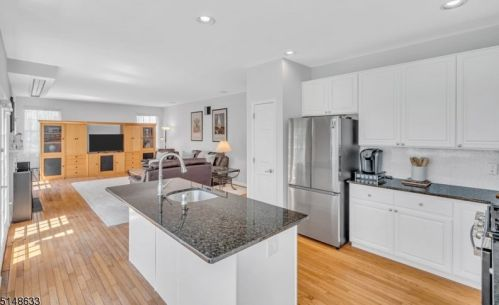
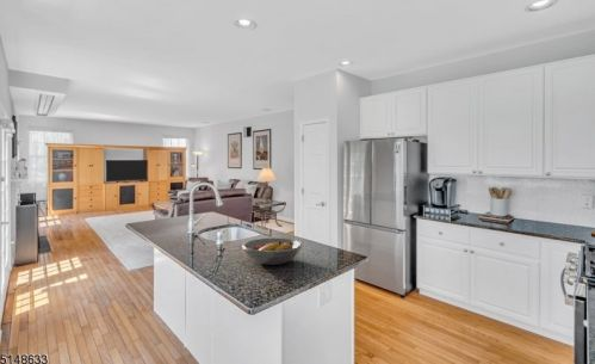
+ fruit bowl (272, 249)
